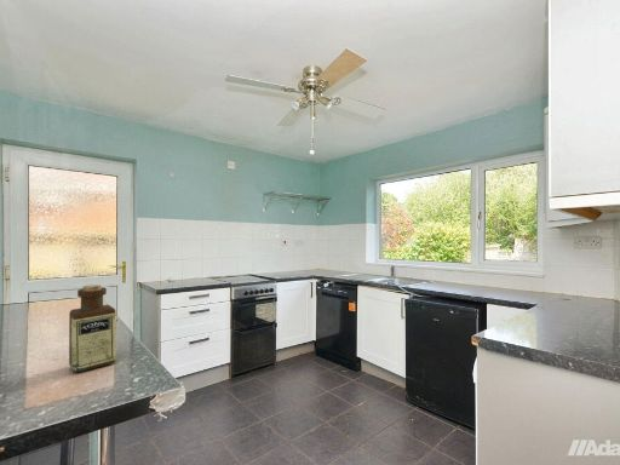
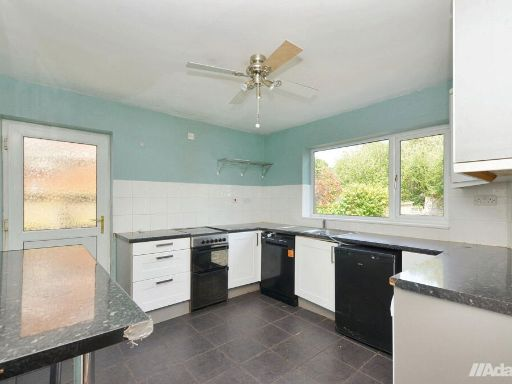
- bottle (92, 325)
